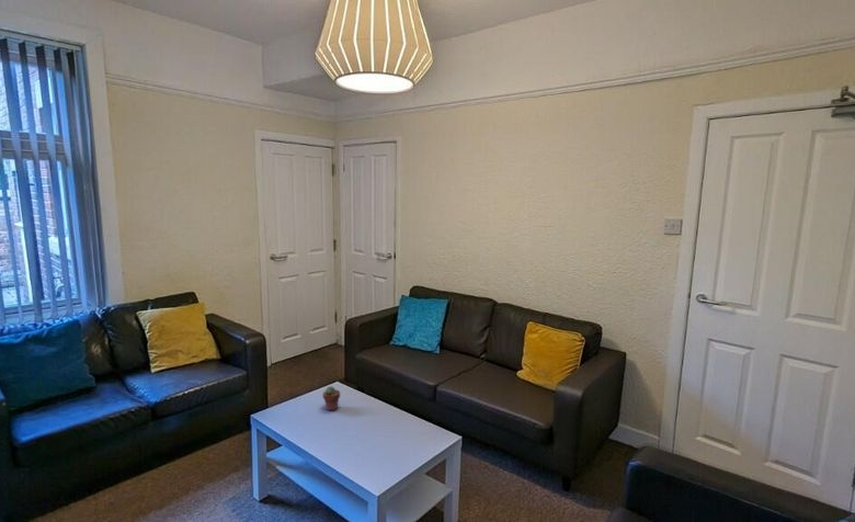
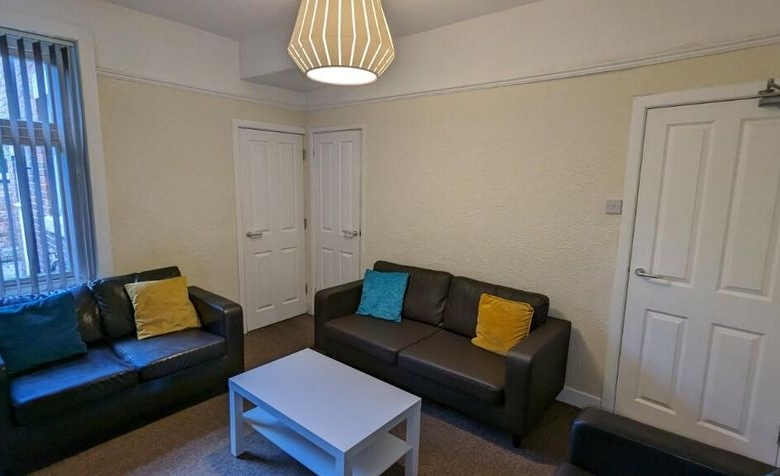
- potted succulent (331, 397)
